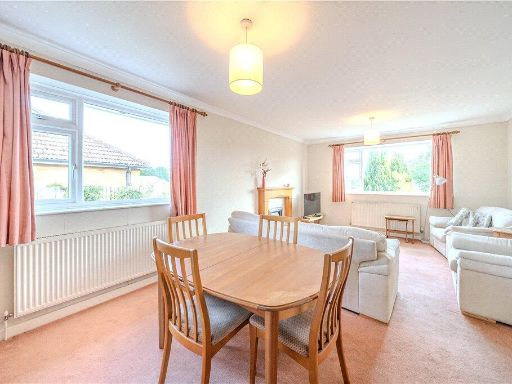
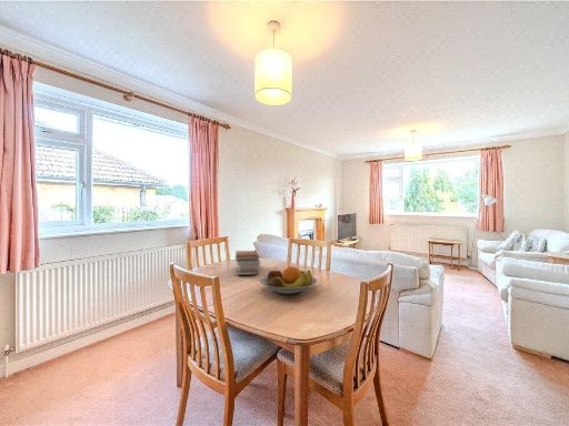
+ fruit bowl (288, 277)
+ book stack (247, 262)
